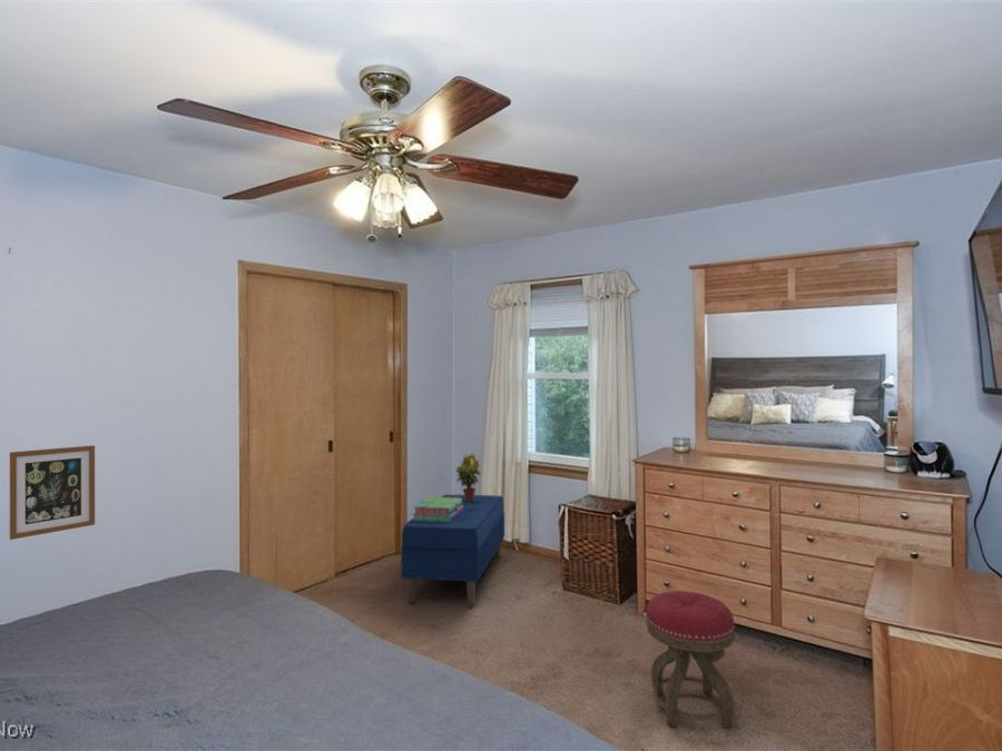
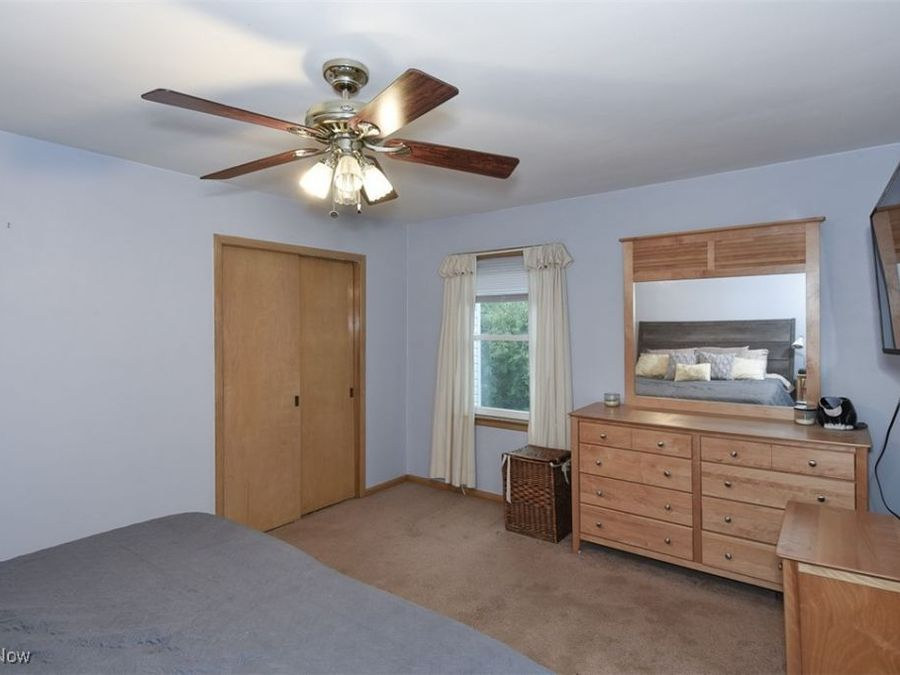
- potted plant (470, 476)
- stool (689, 654)
- bench (459, 542)
- wall art (53, 490)
- stack of books (439, 507)
